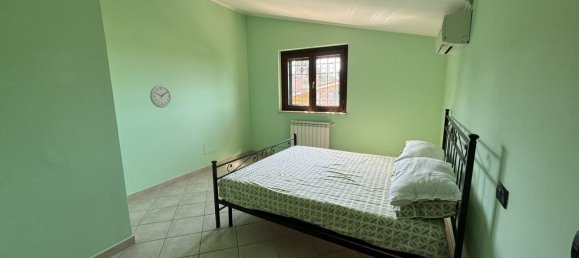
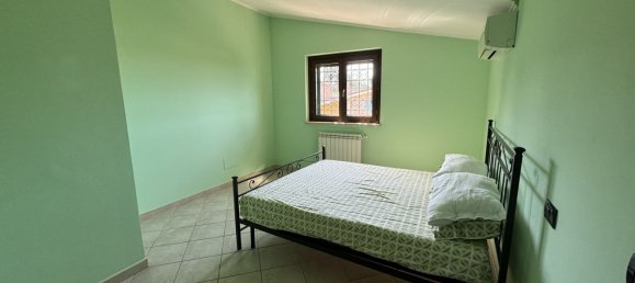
- wall clock (161, 96)
